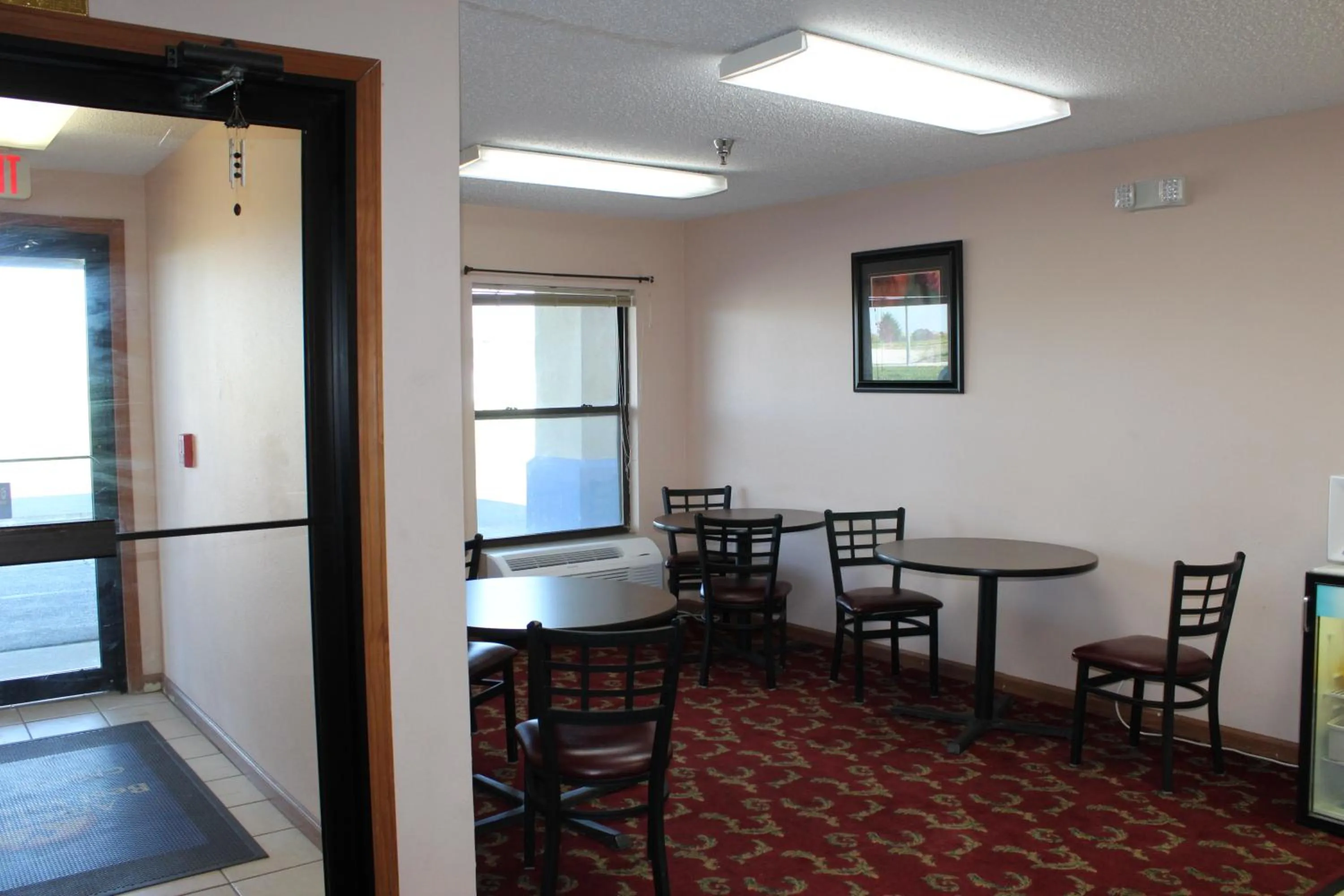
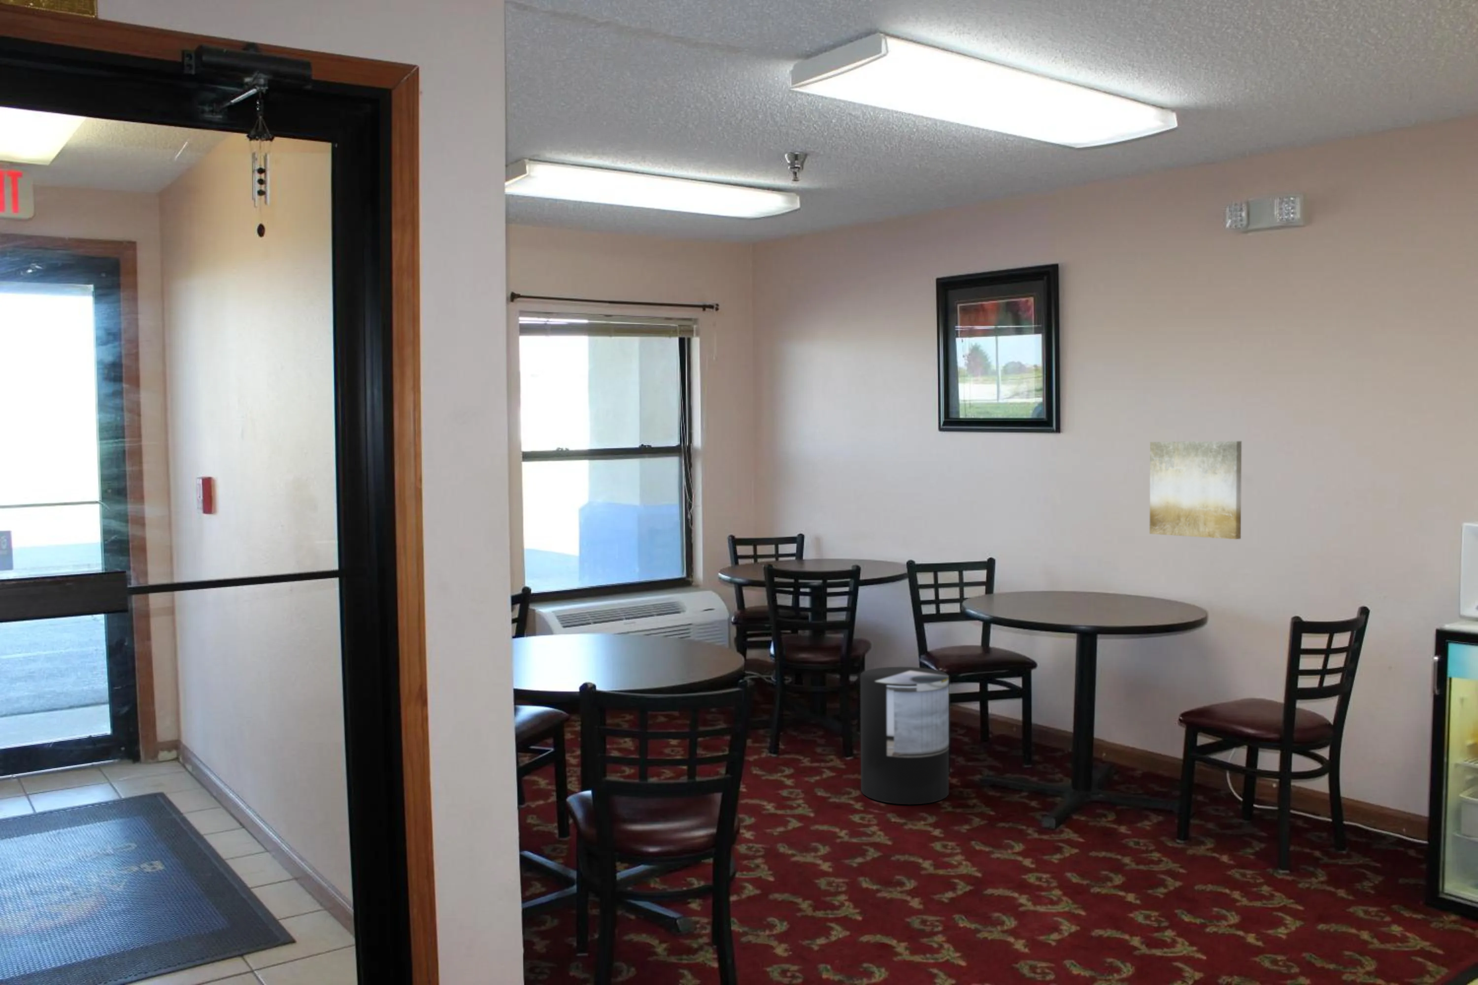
+ wall art (1194, 488)
+ trash can (905, 733)
